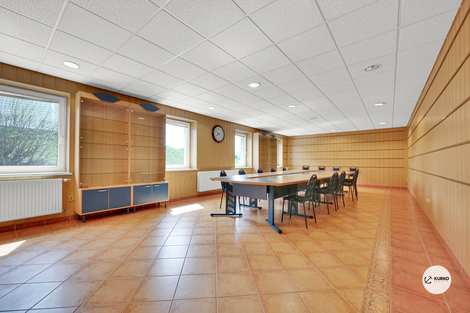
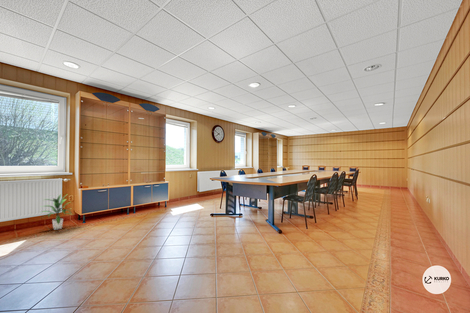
+ indoor plant (57, 211)
